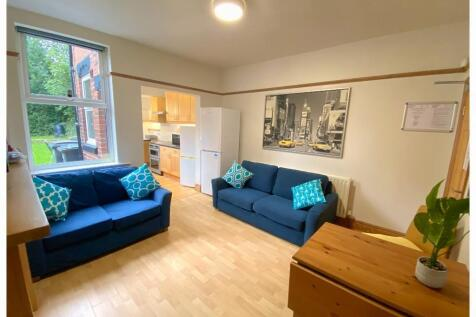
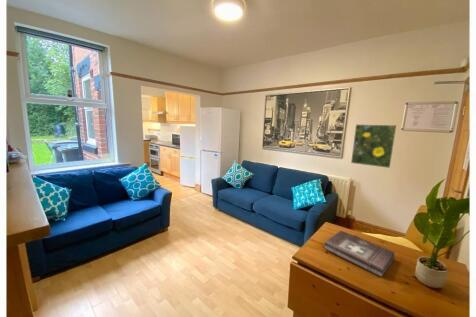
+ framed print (372, 145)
+ first aid kit (358, 250)
